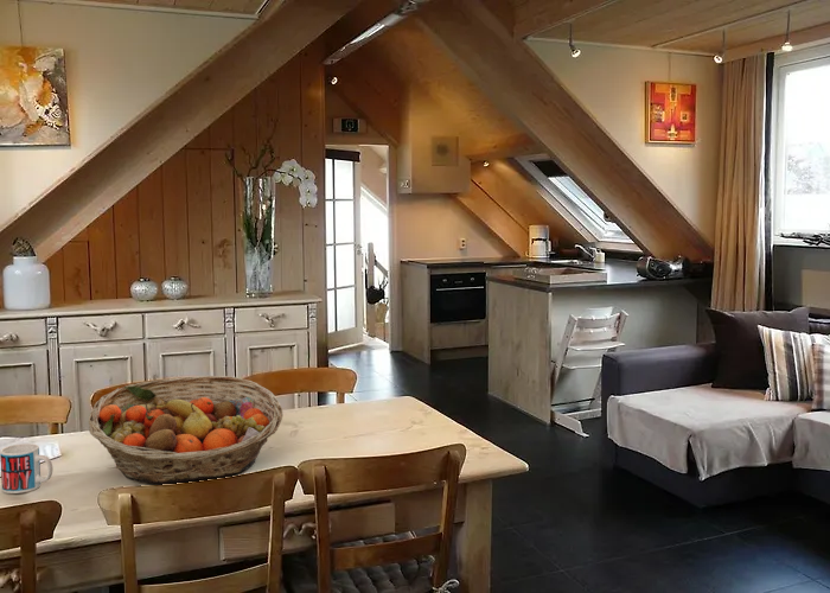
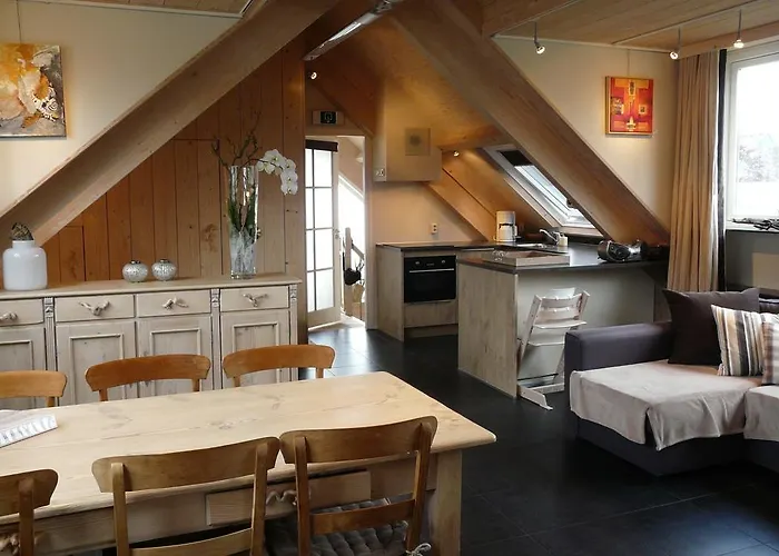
- mug (27, 467)
- fruit basket (189, 426)
